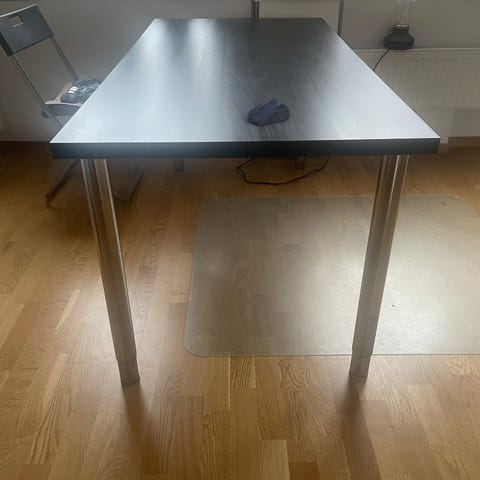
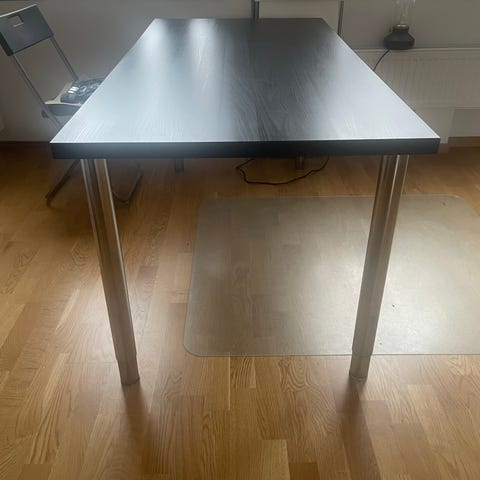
- computer mouse (268, 109)
